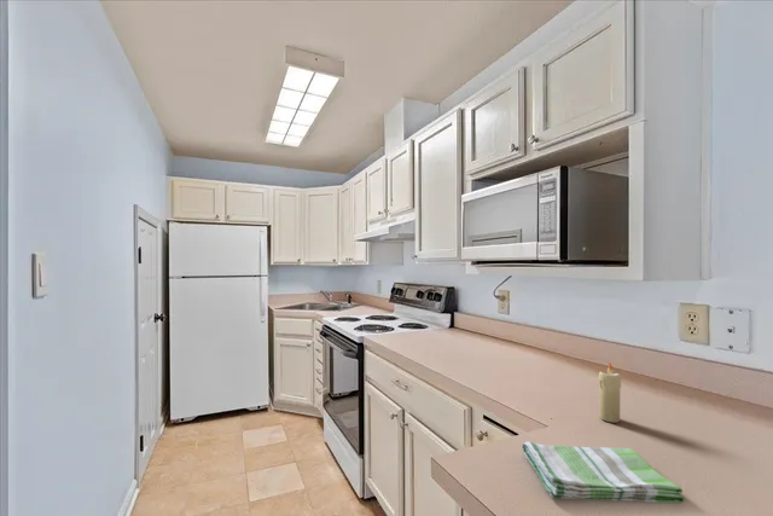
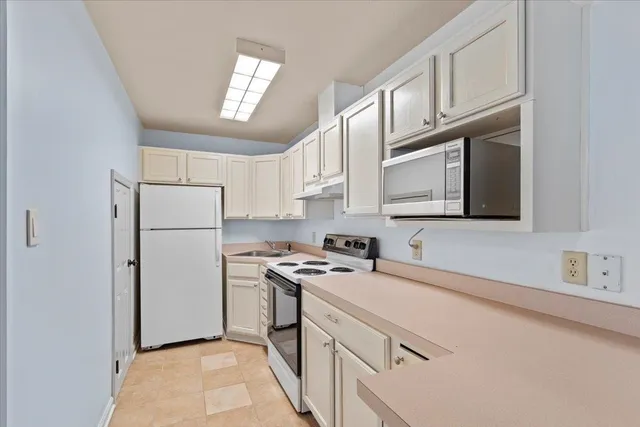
- candle (609, 390)
- dish towel (593, 465)
